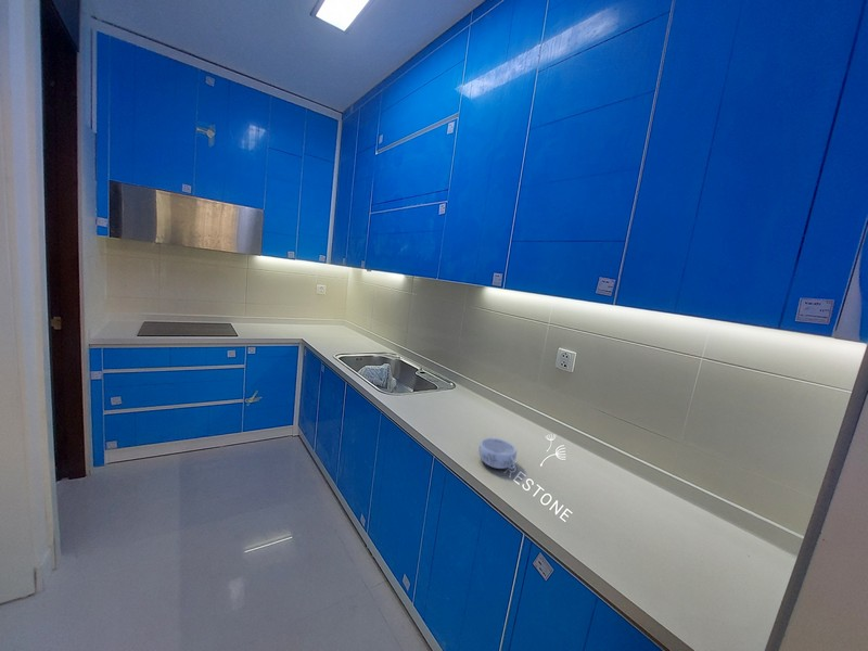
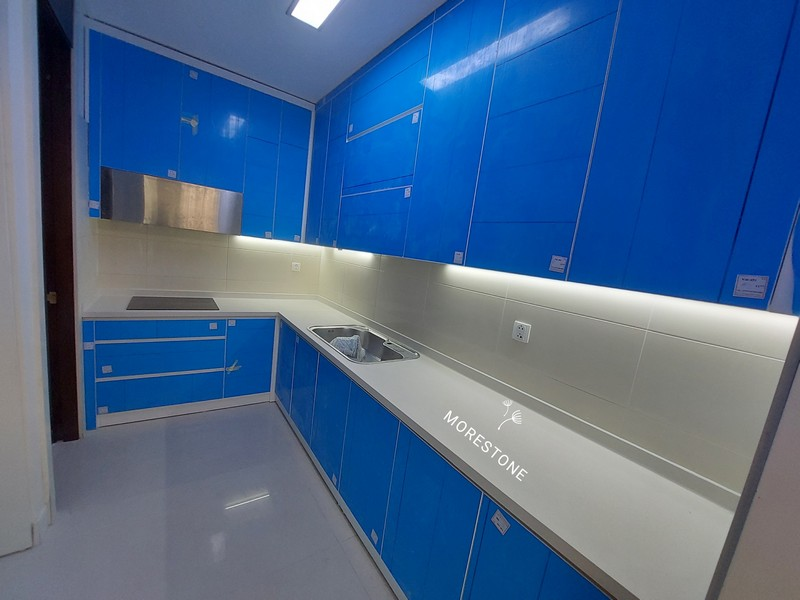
- decorative bowl (499, 456)
